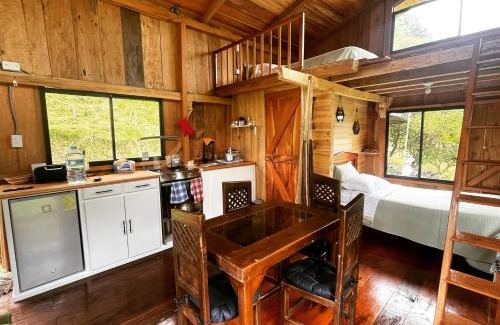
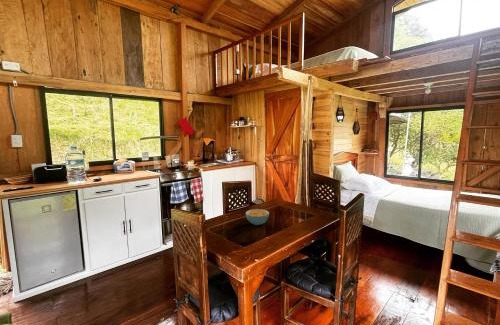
+ cereal bowl (257, 218)
